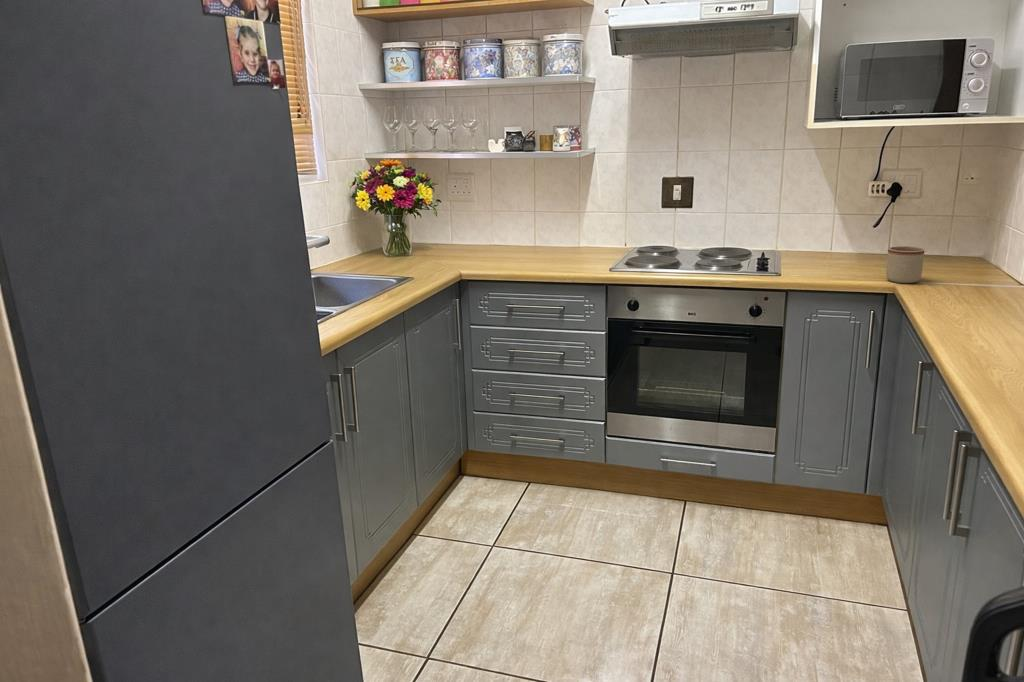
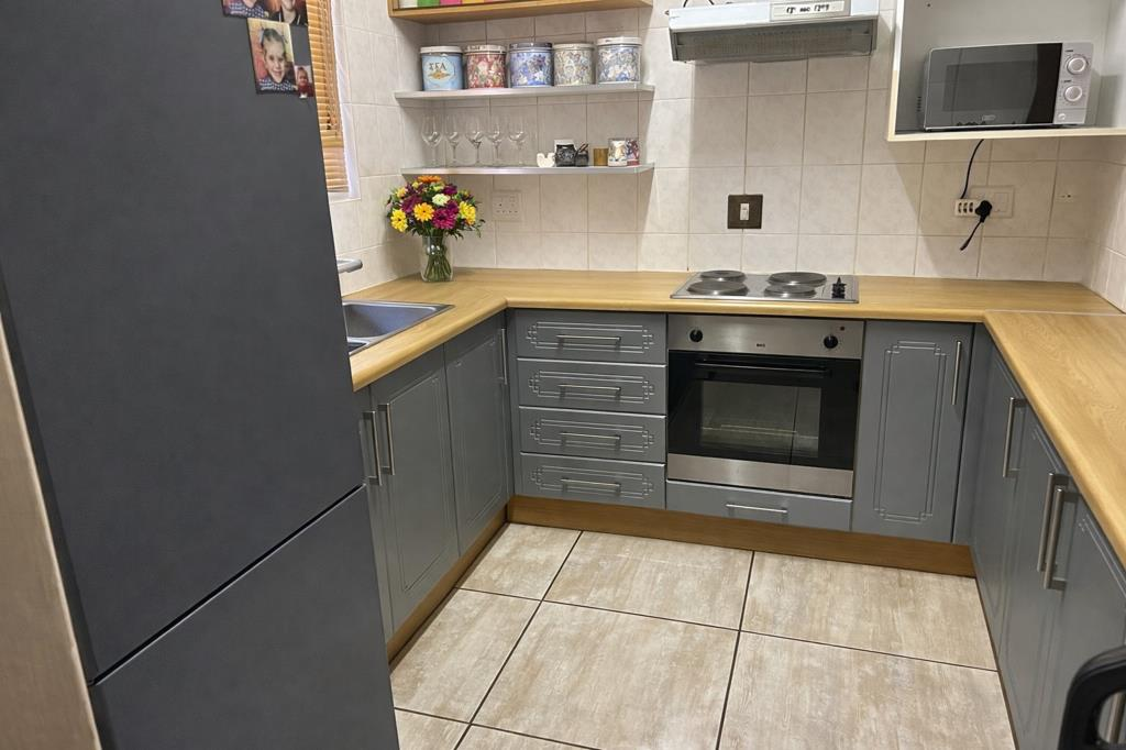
- mug (906, 263)
